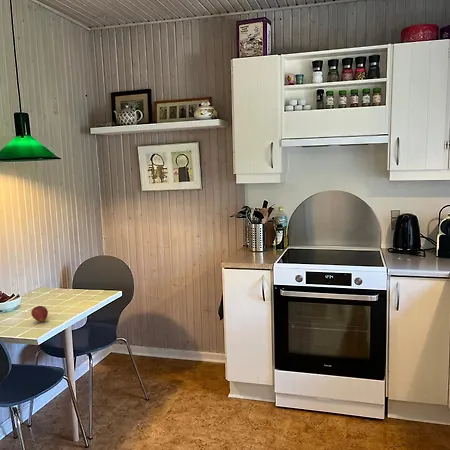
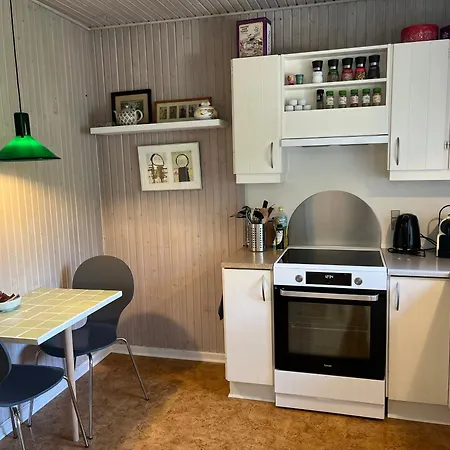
- fruit (39, 313)
